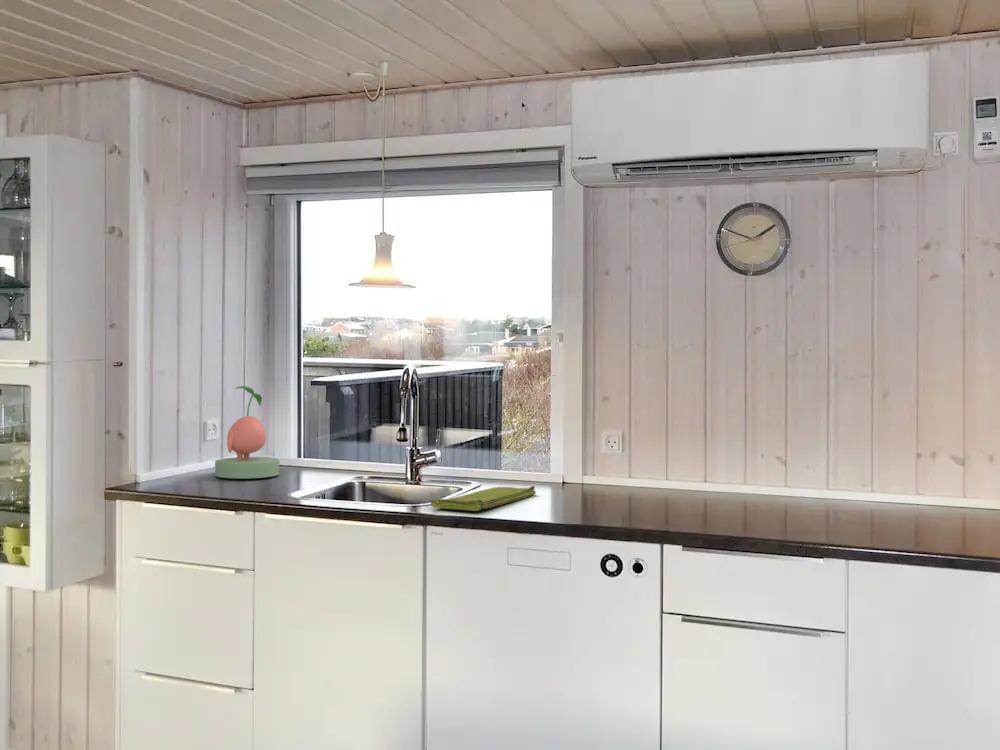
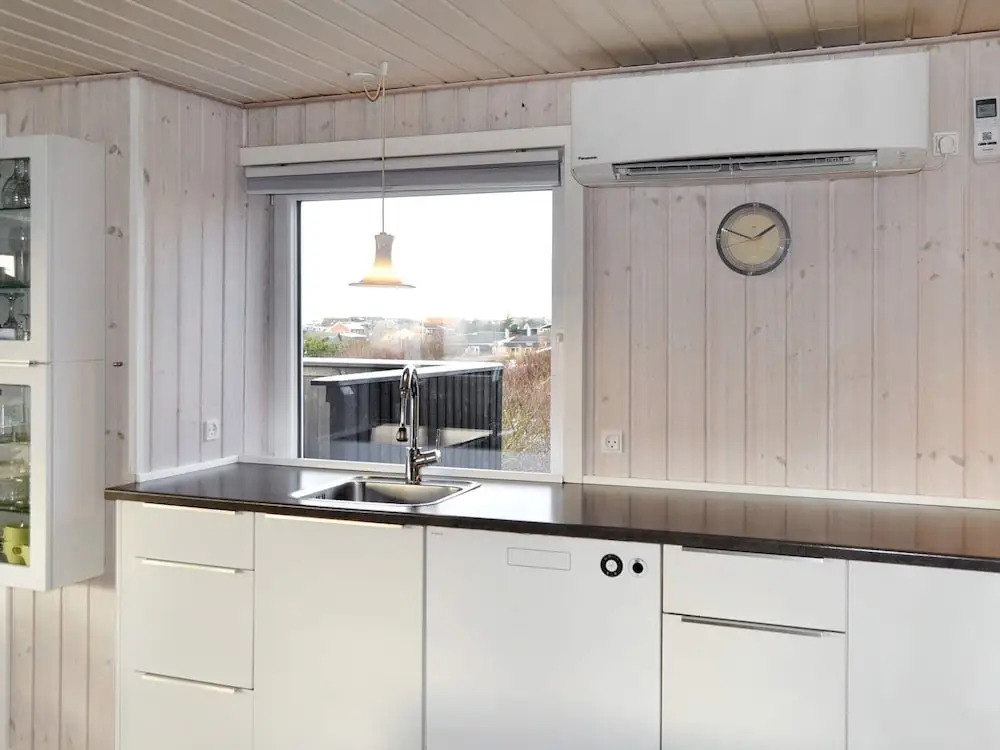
- dish towel (485, 495)
- plant (247, 430)
